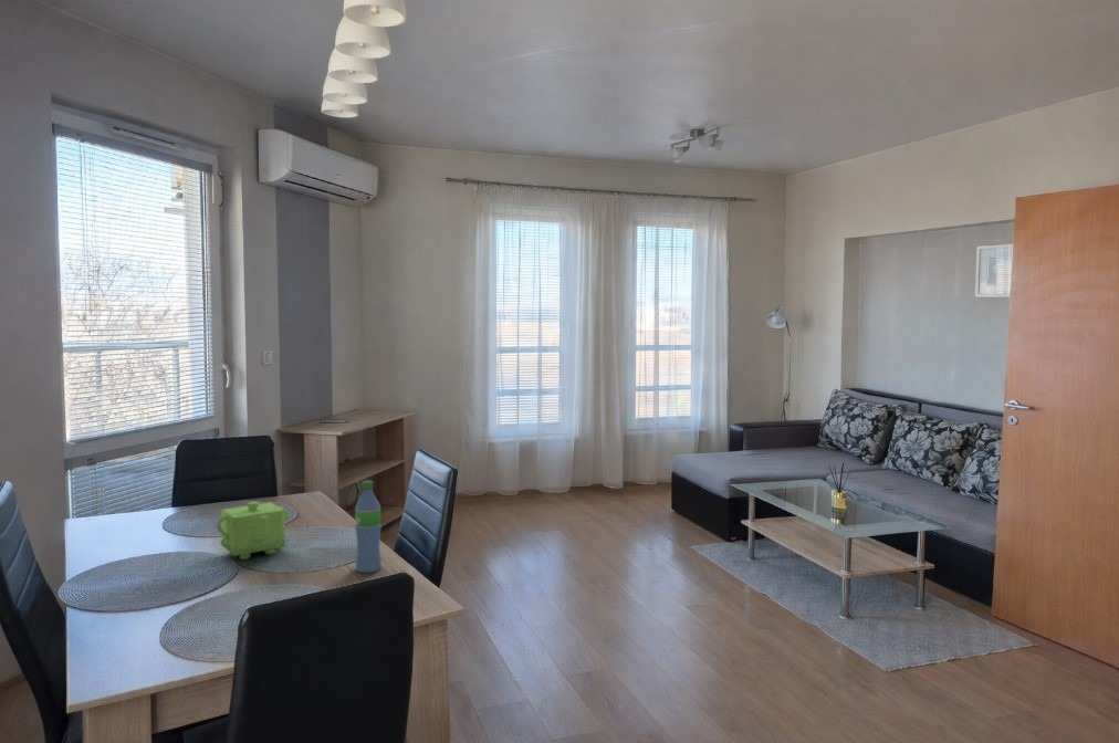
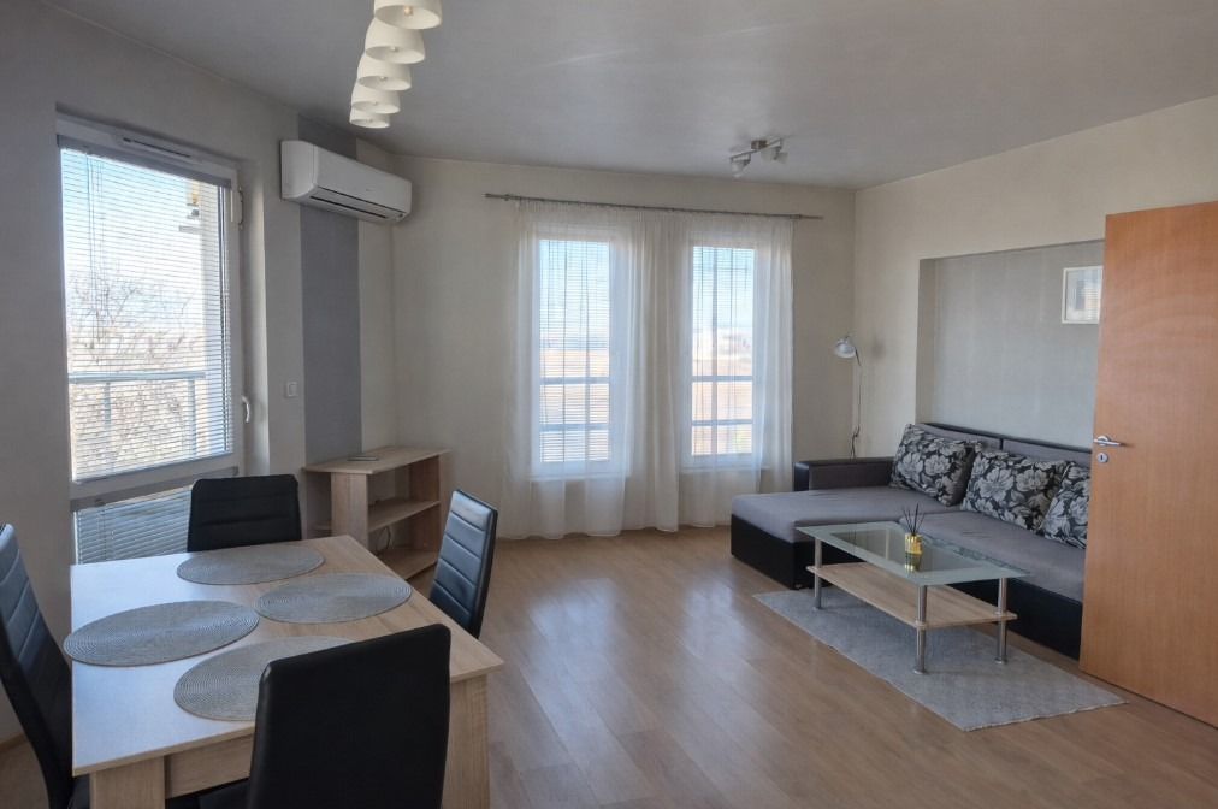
- water bottle (367, 525)
- teapot (254, 529)
